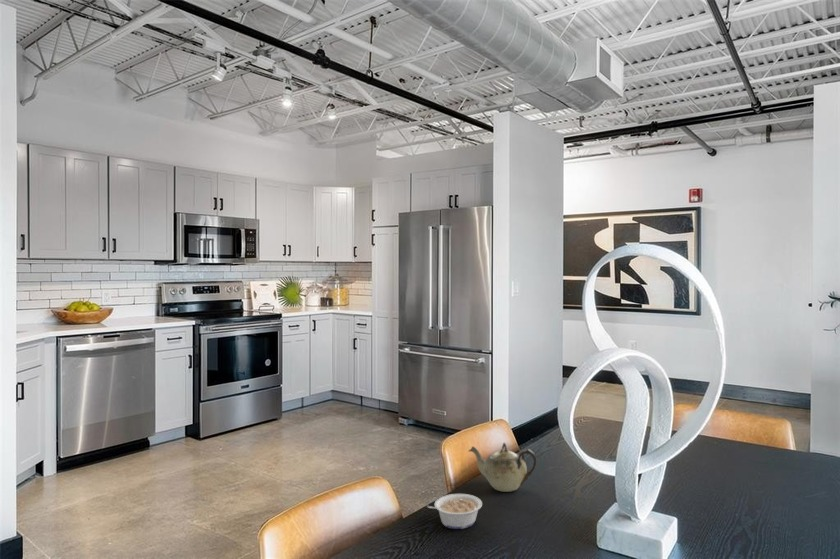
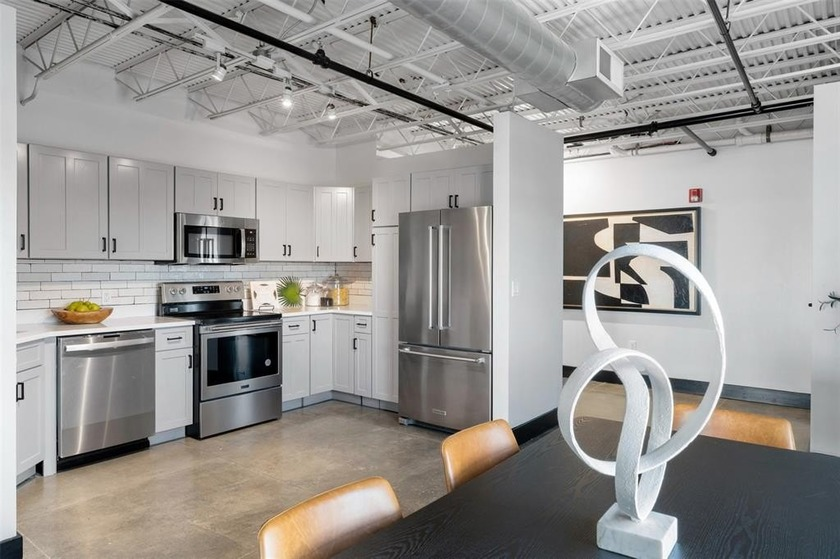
- teapot (501, 464)
- legume (457, 511)
